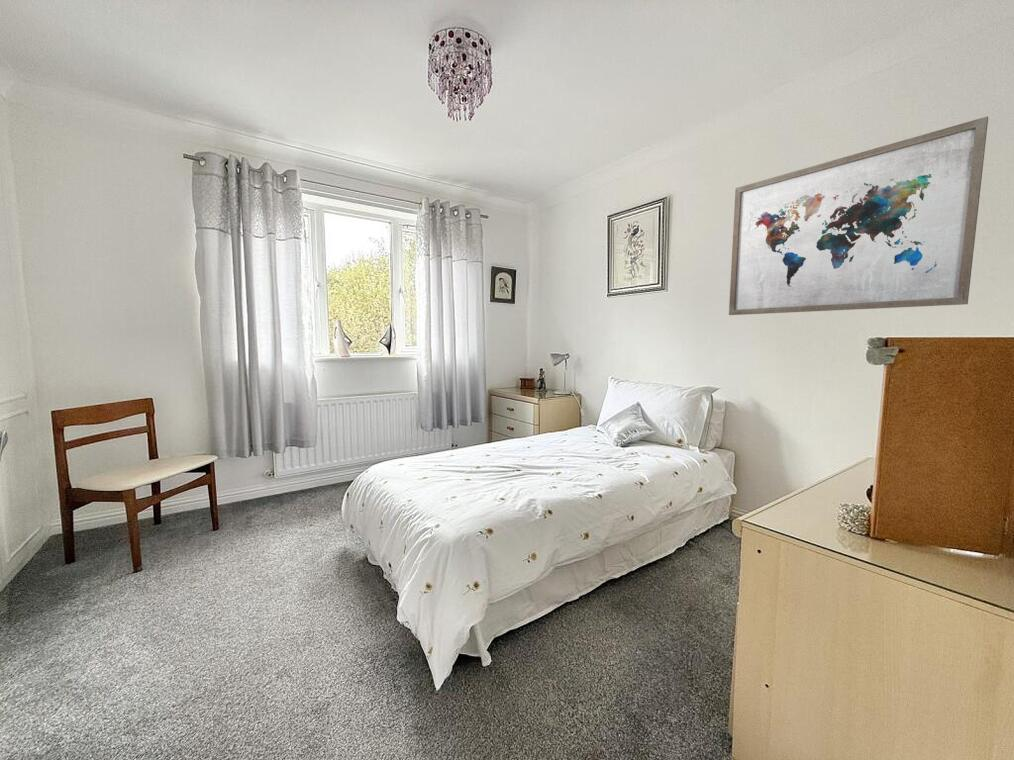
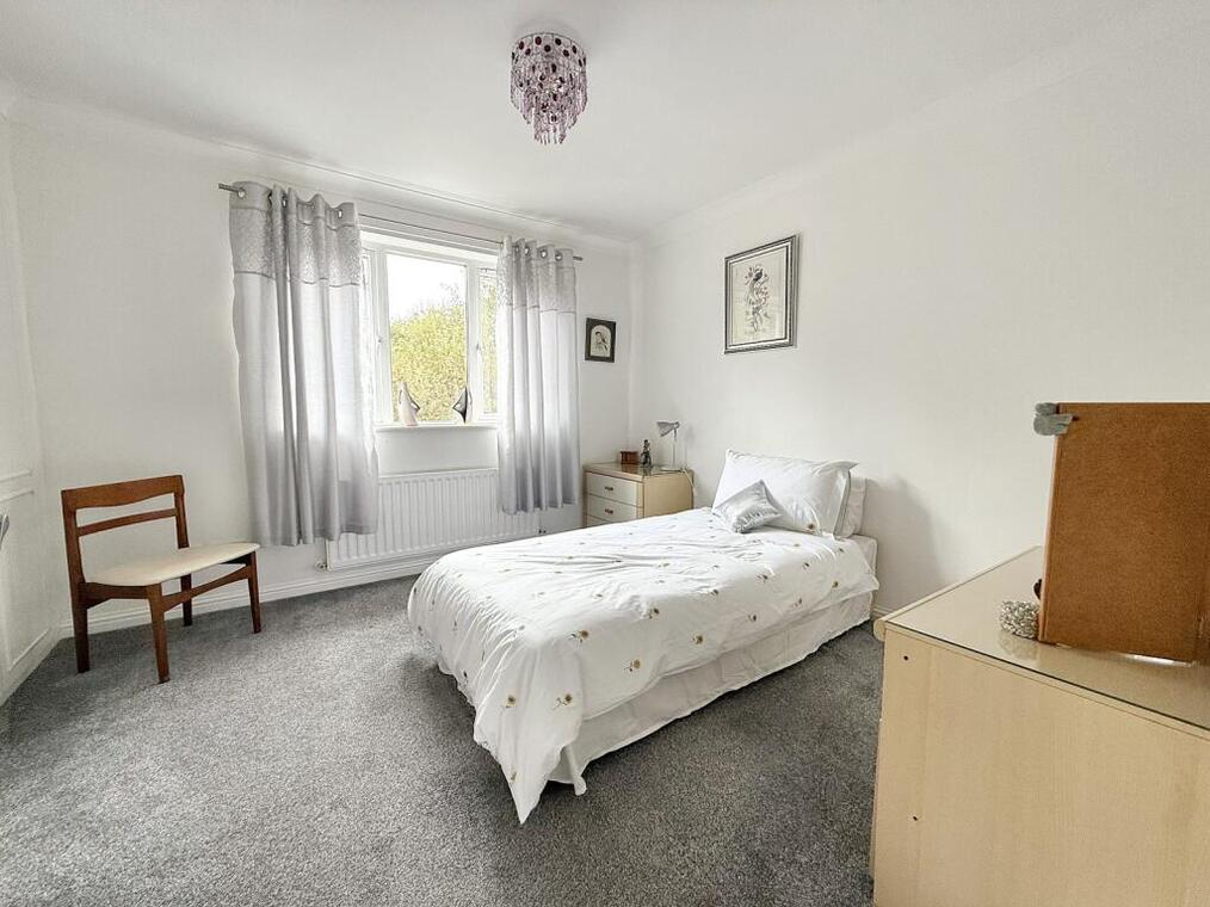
- wall art (832, 236)
